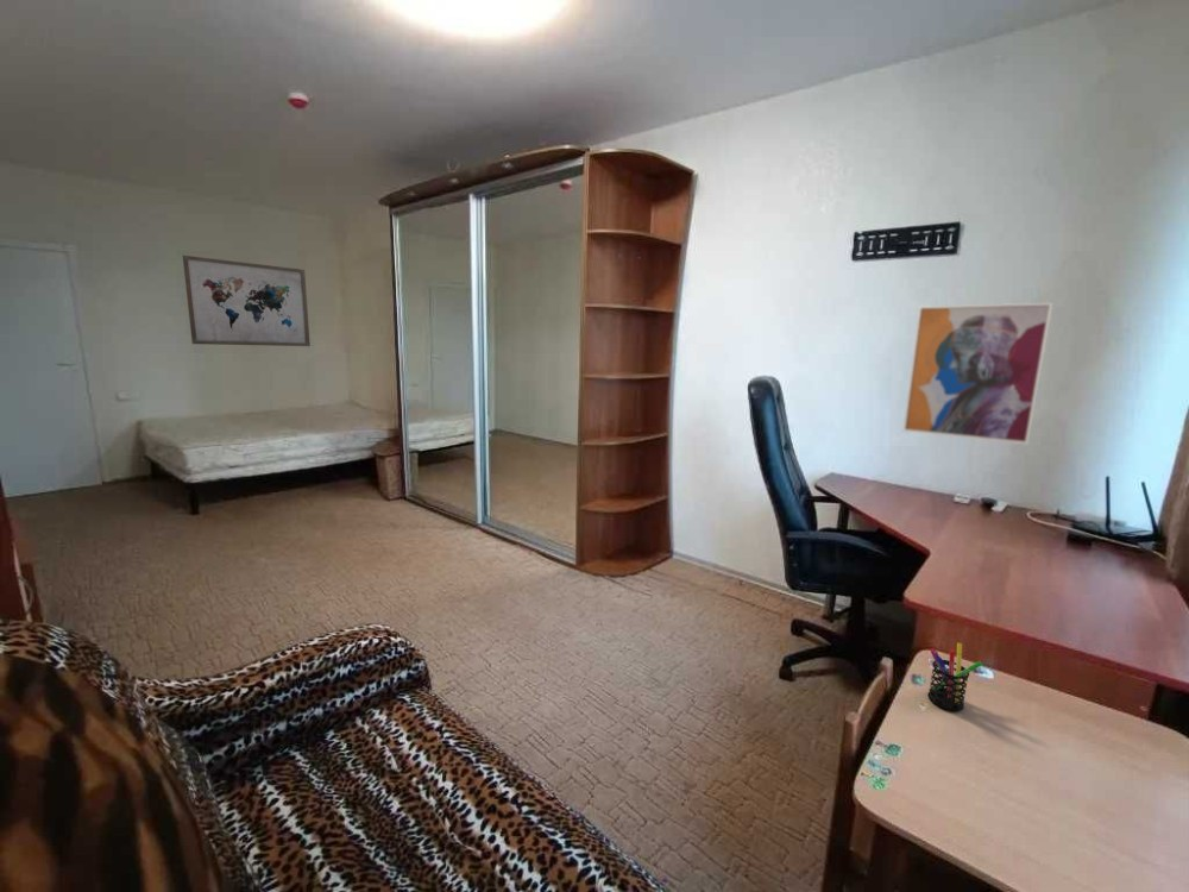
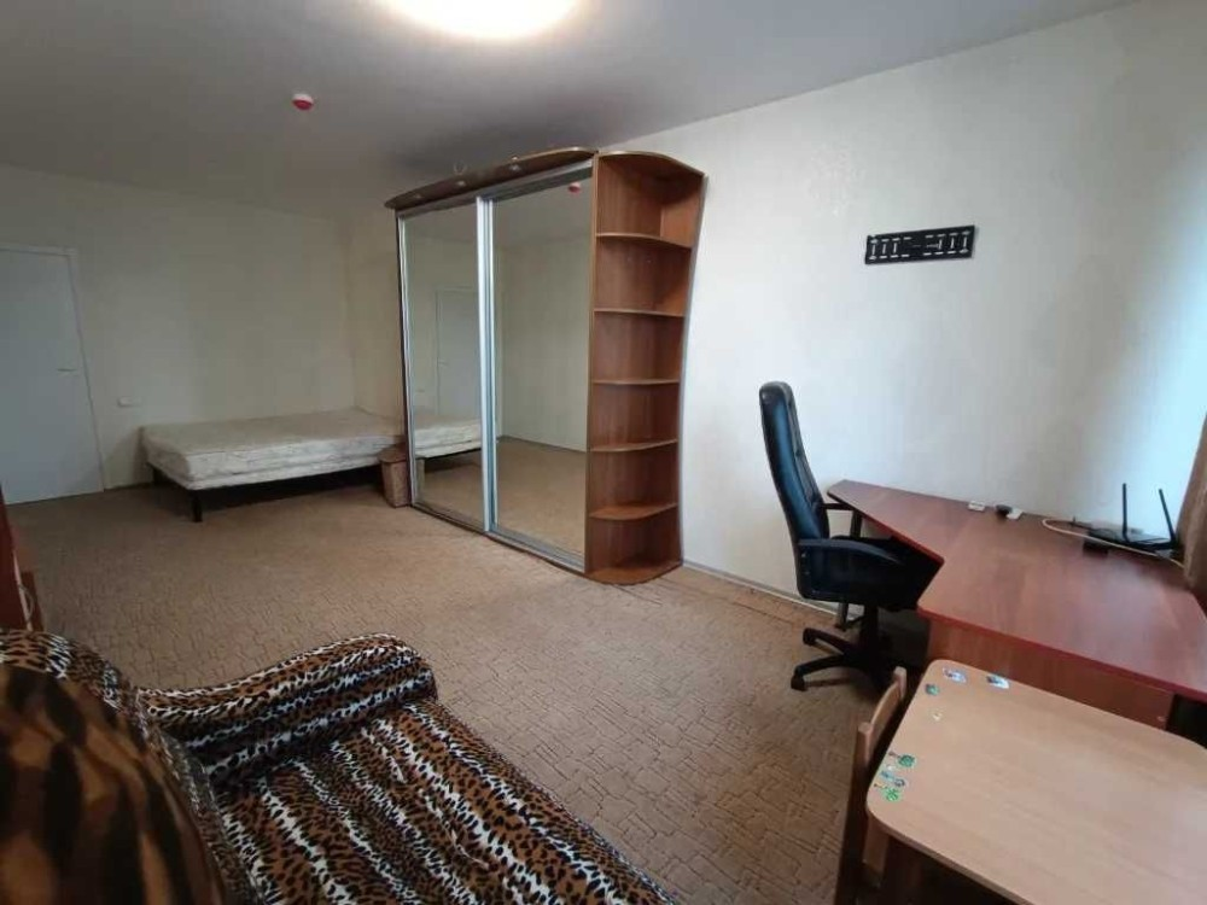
- wall art (971, 372)
- pen holder (952, 674)
- wall art (251, 304)
